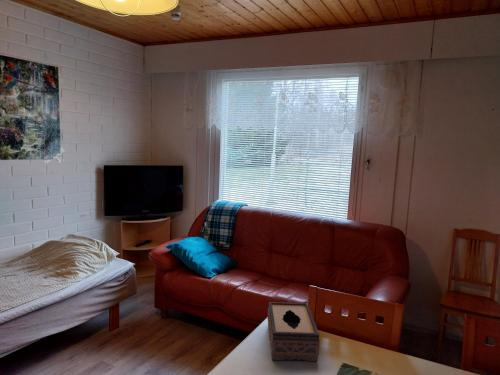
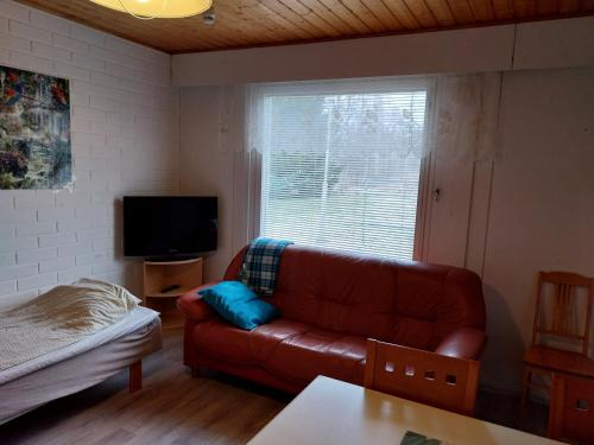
- tissue box (291, 329)
